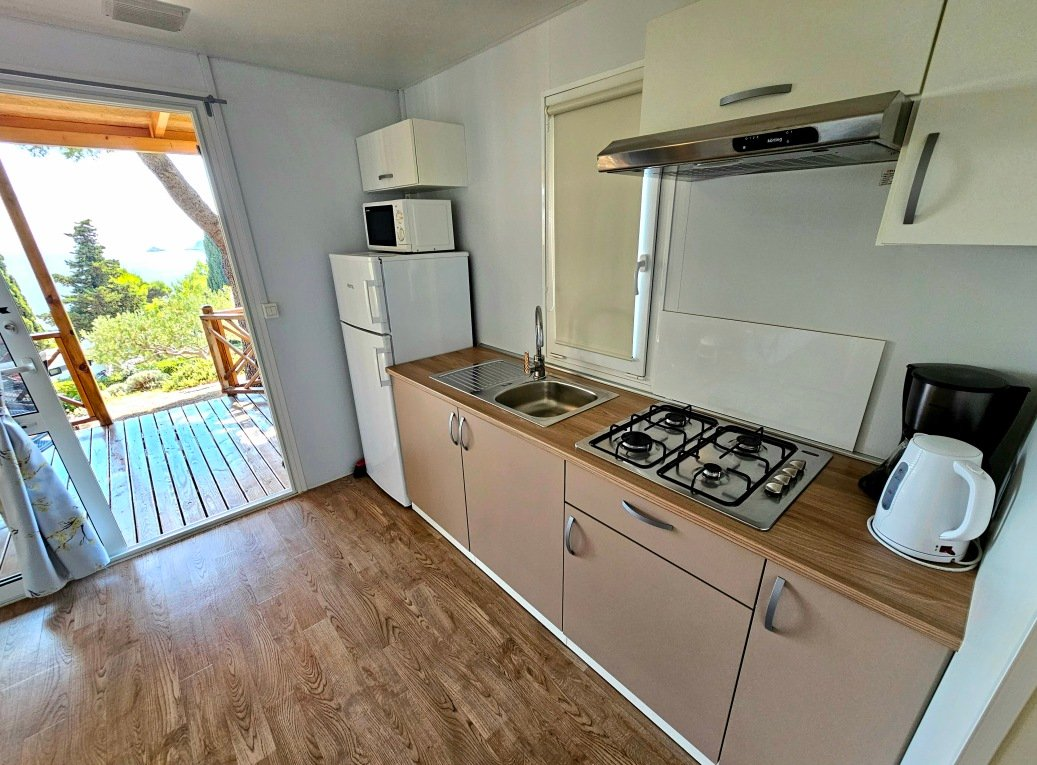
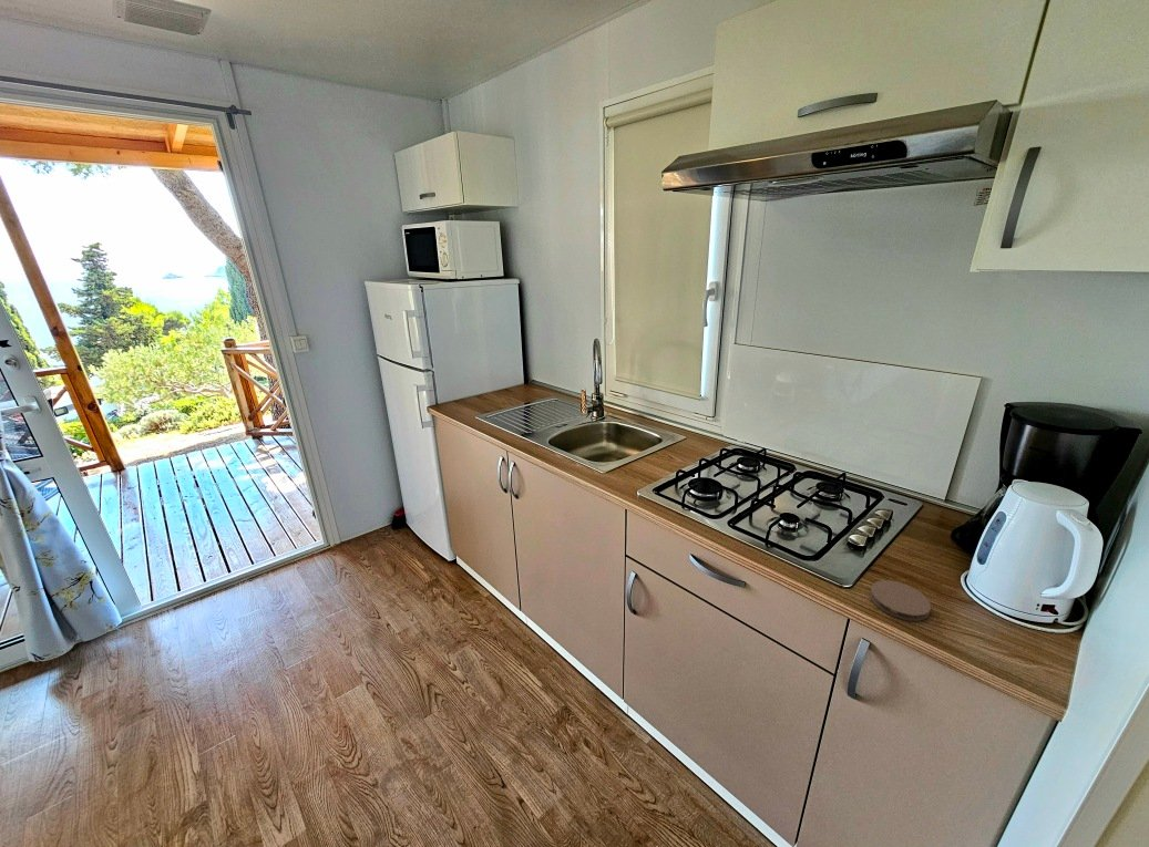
+ coaster (899, 599)
